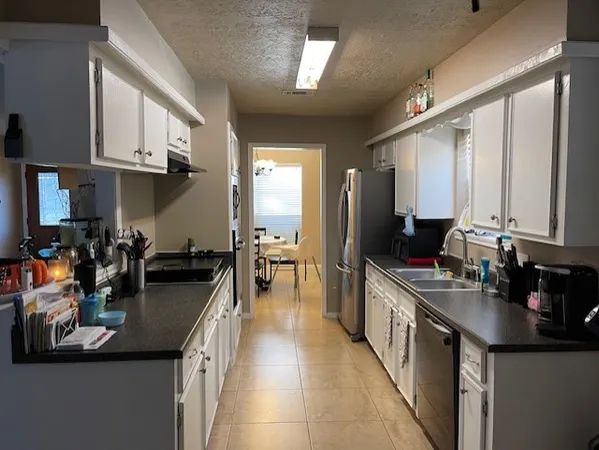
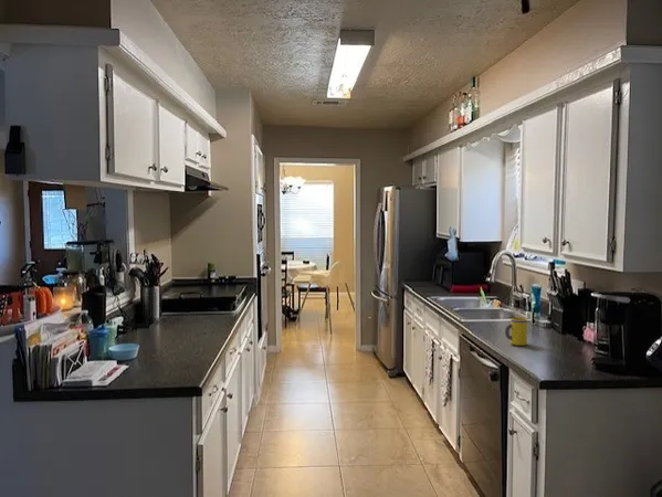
+ mug (515, 331)
